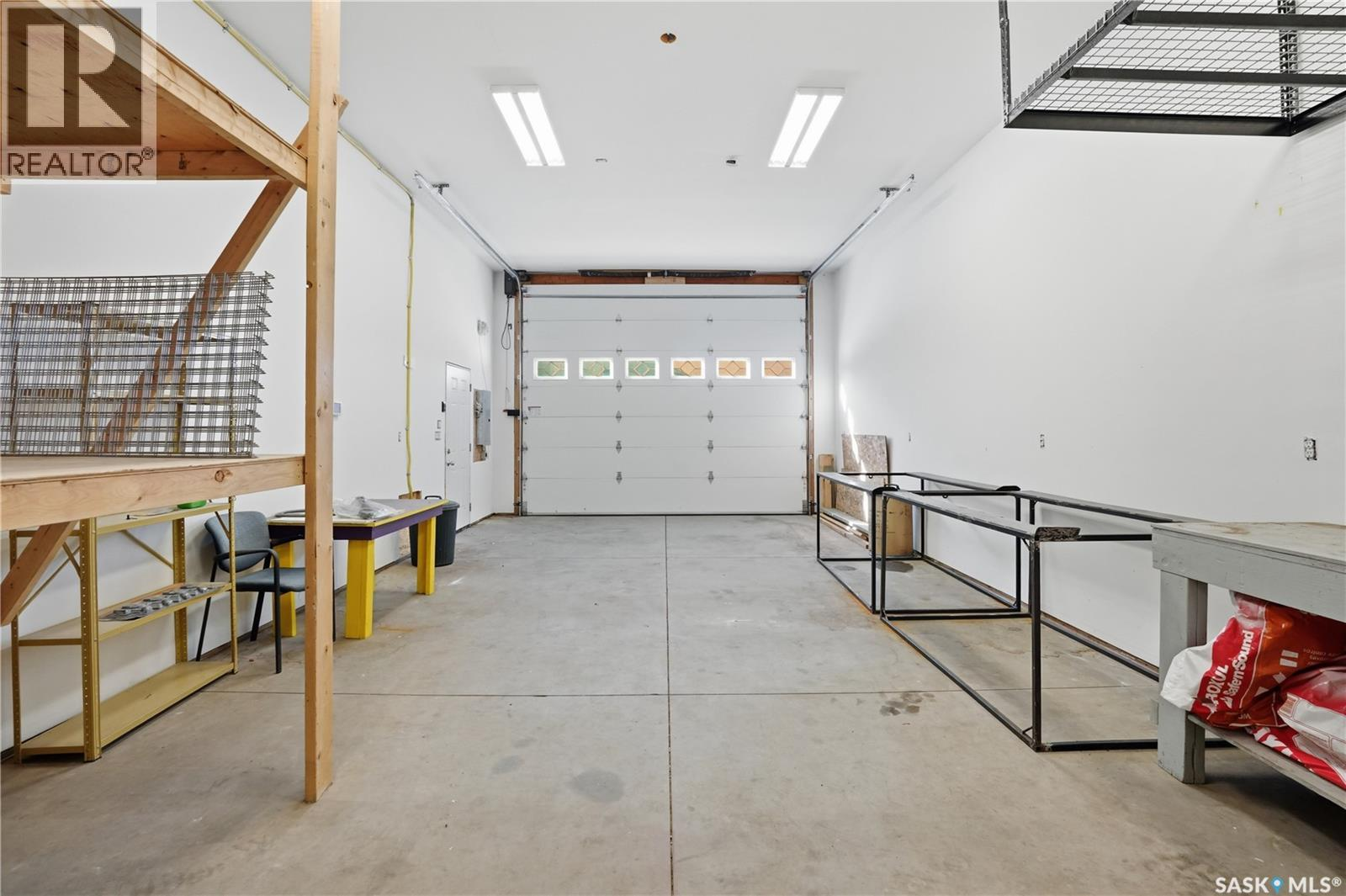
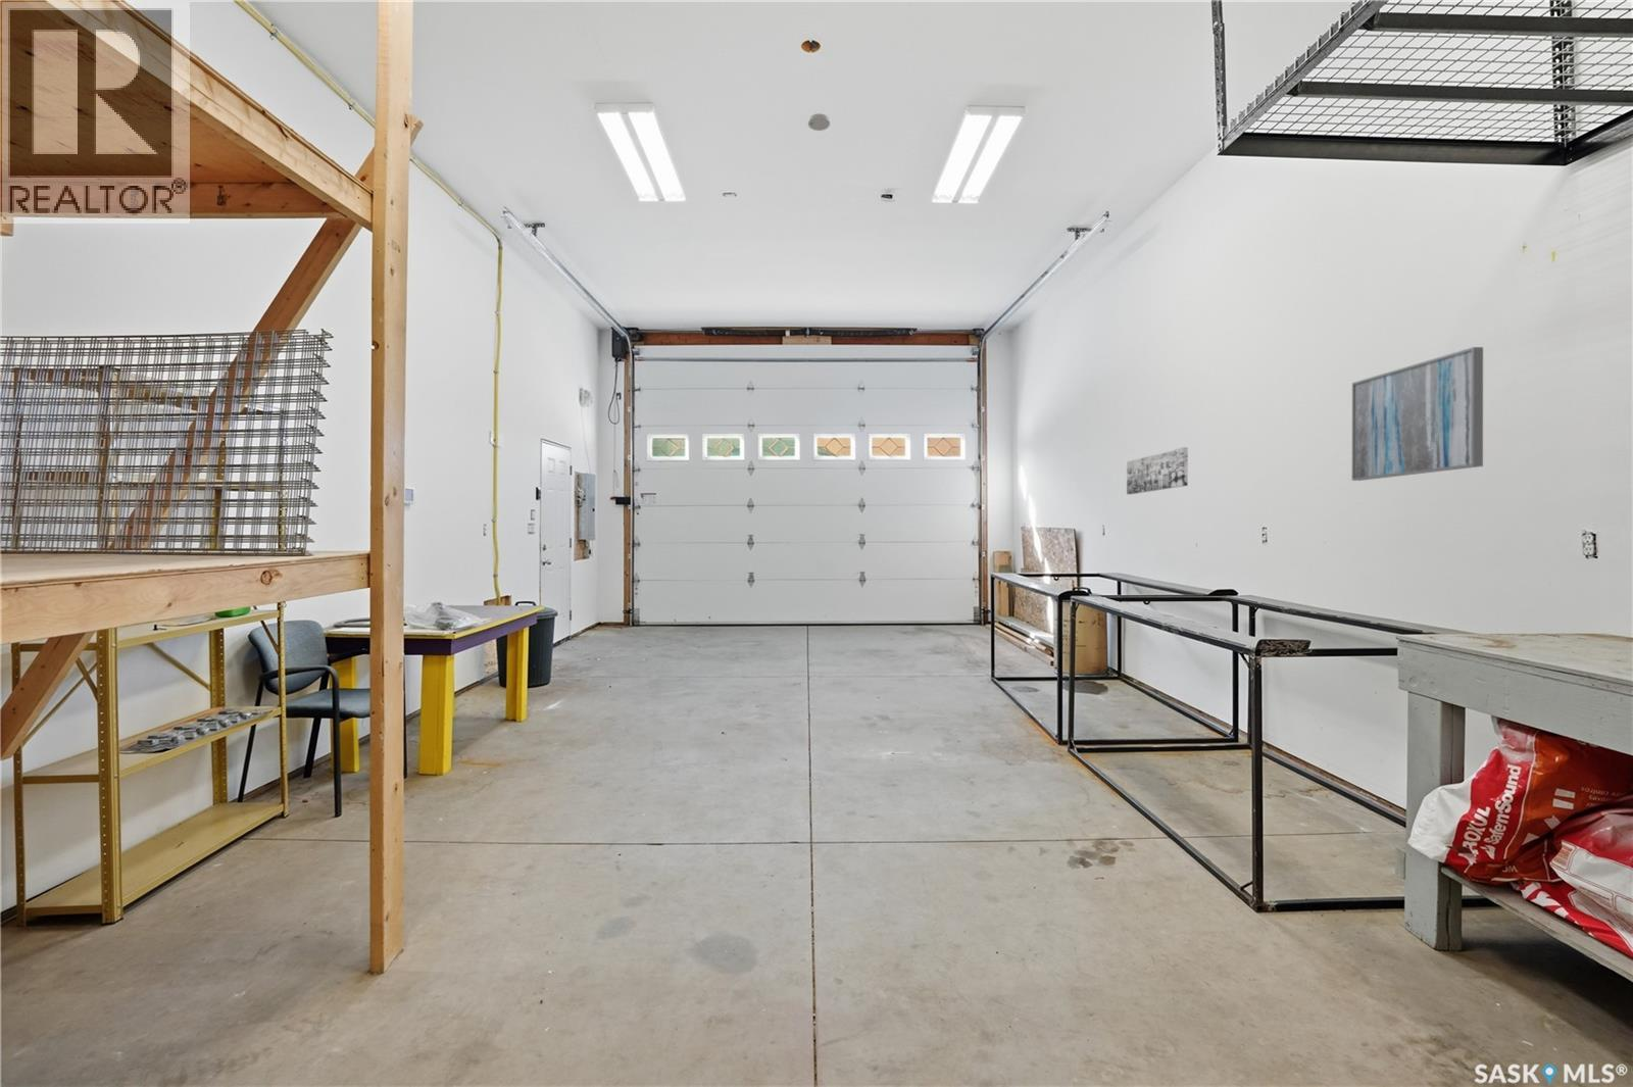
+ smoke detector (819, 121)
+ wall art (1411, 420)
+ wall art (1154, 473)
